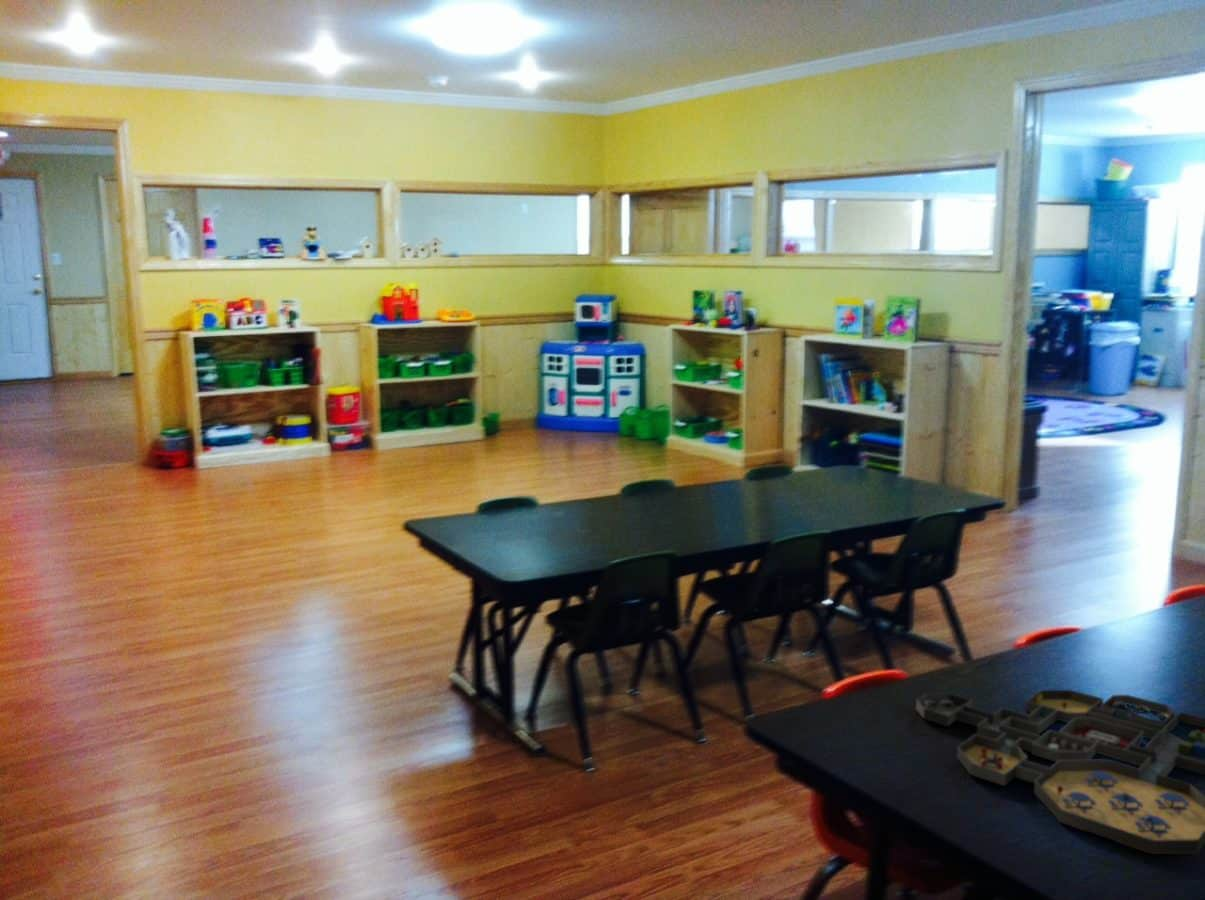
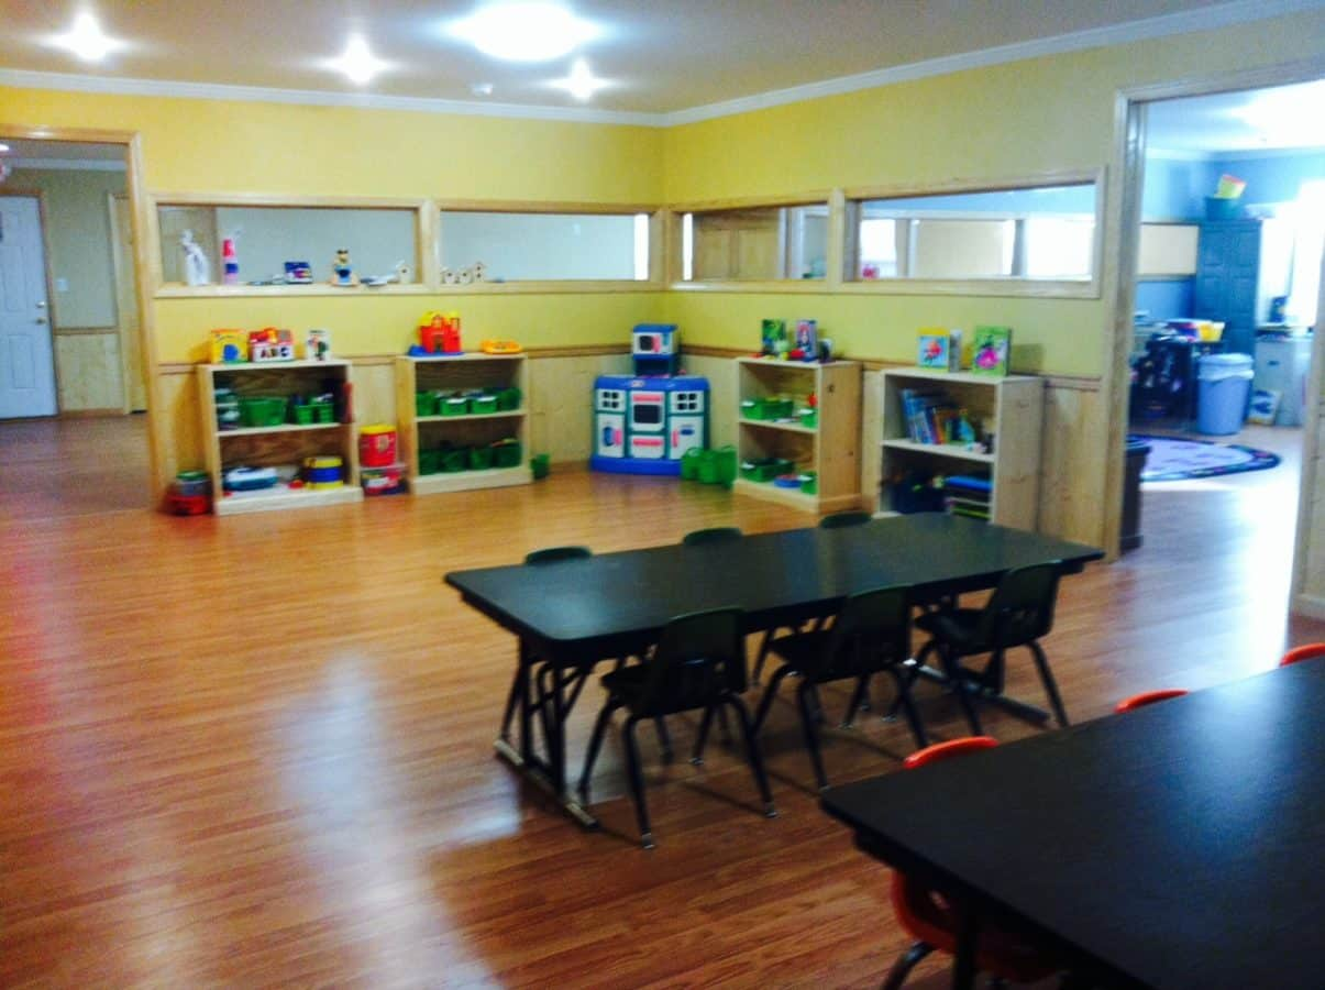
- board game (1066, 737)
